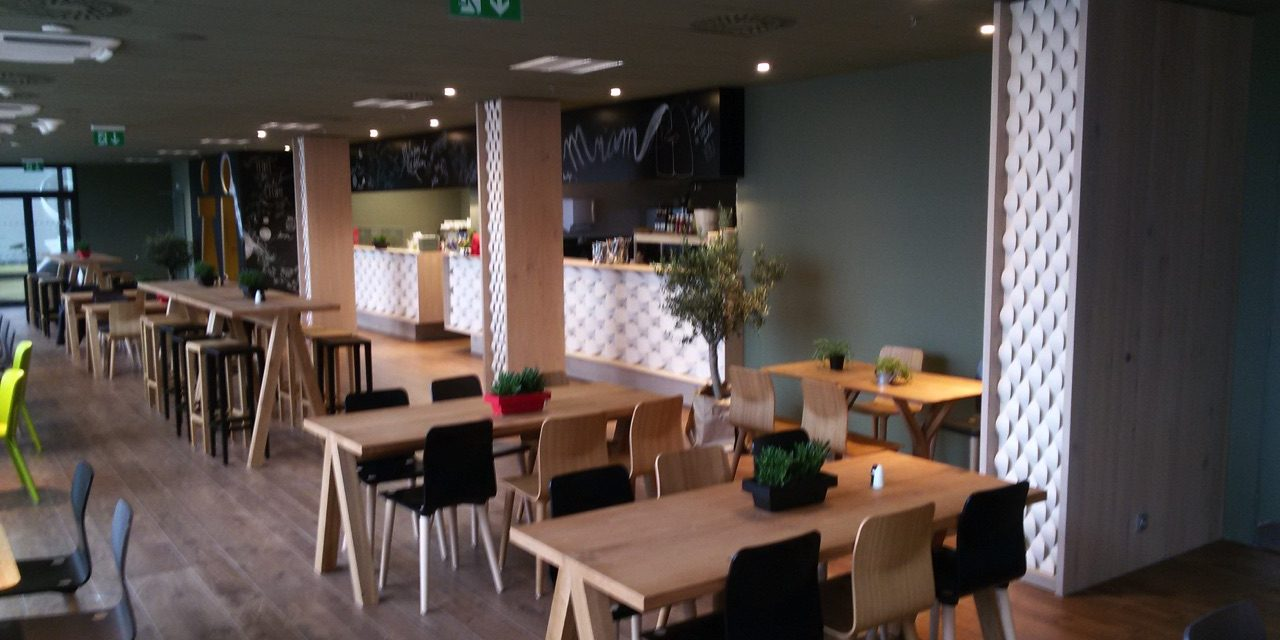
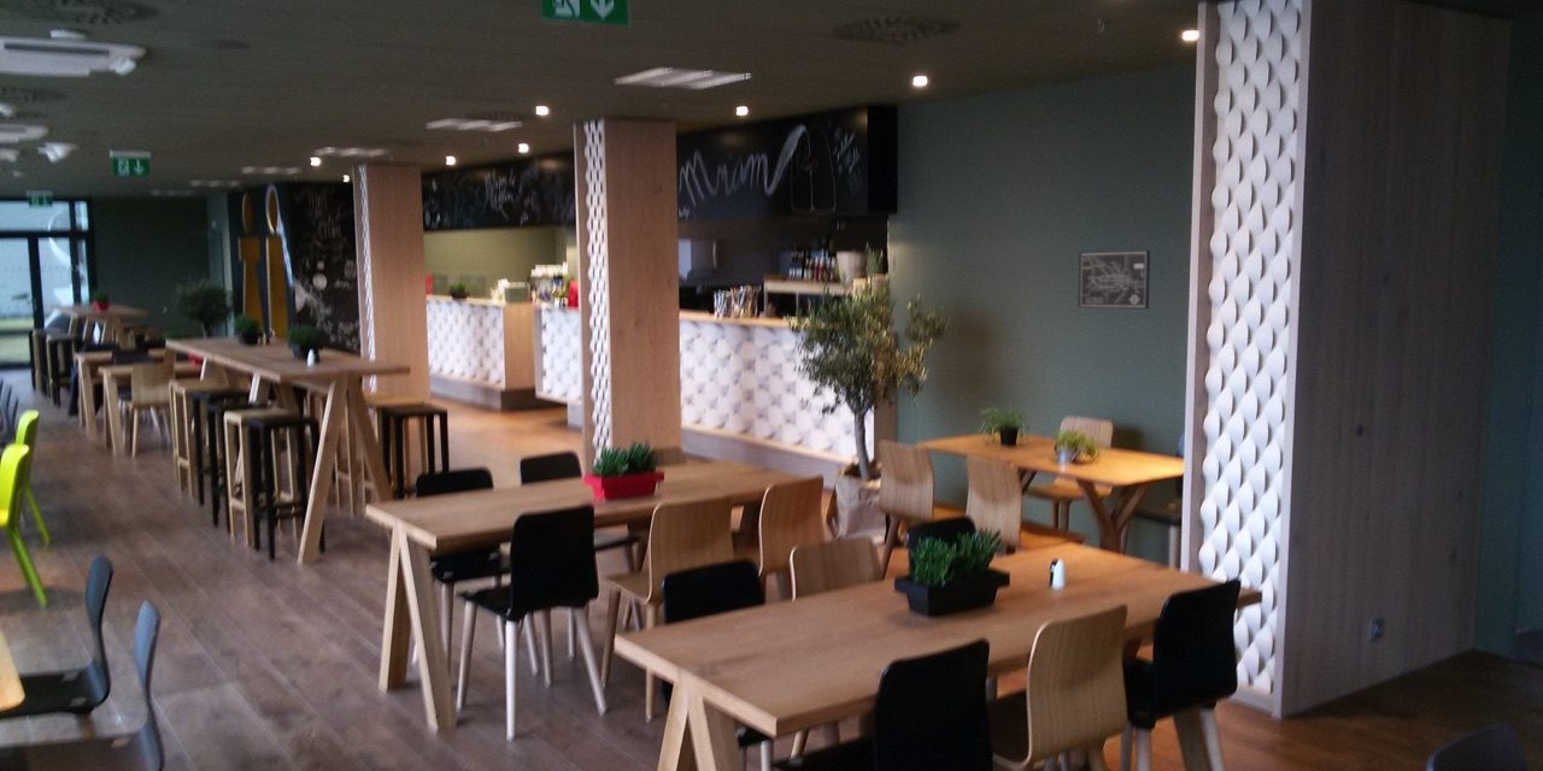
+ wall art (1113, 279)
